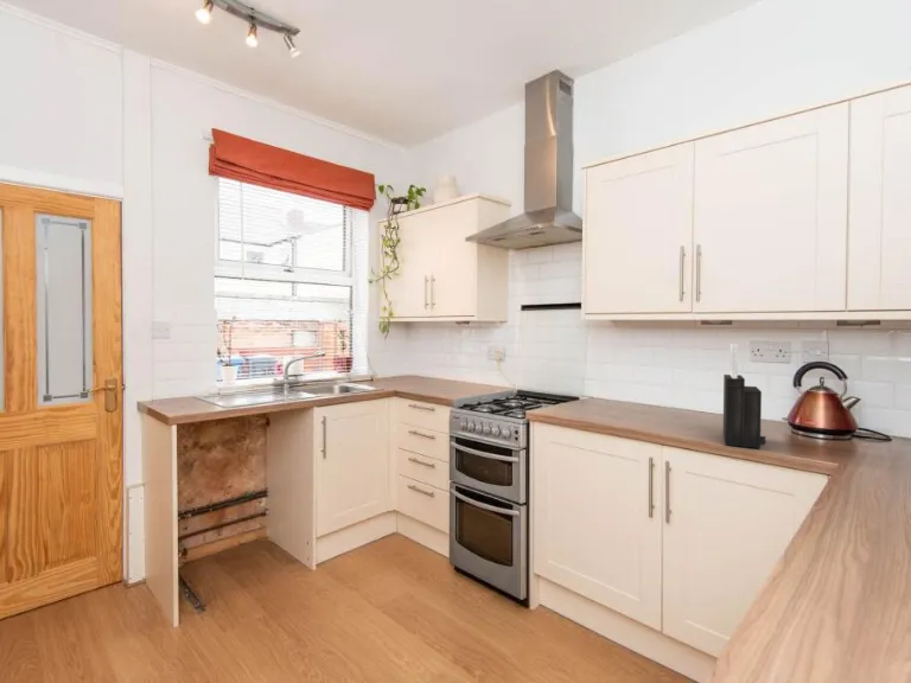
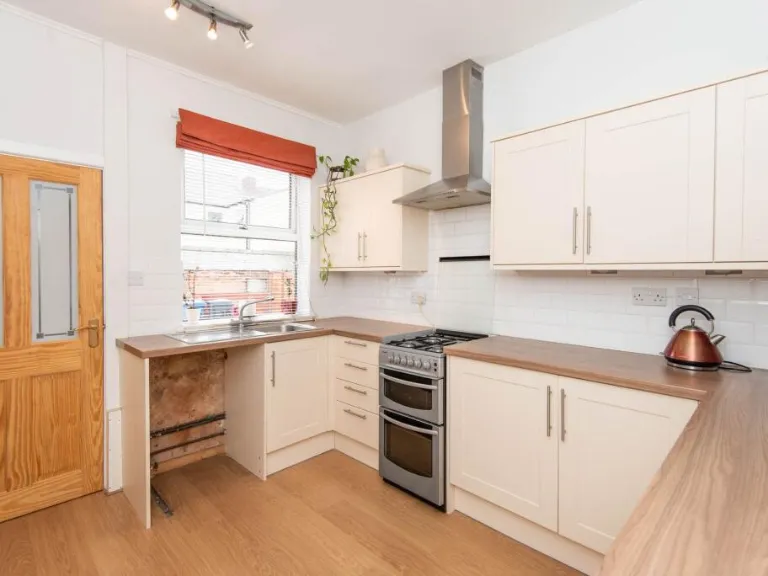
- knife block (745, 392)
